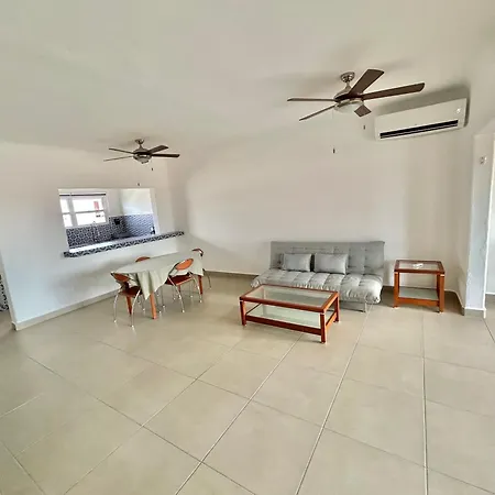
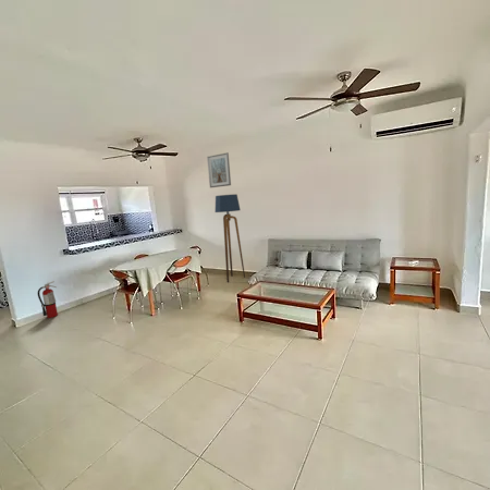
+ floor lamp (230, 237)
+ fire extinguisher (48, 298)
+ picture frame (218, 170)
